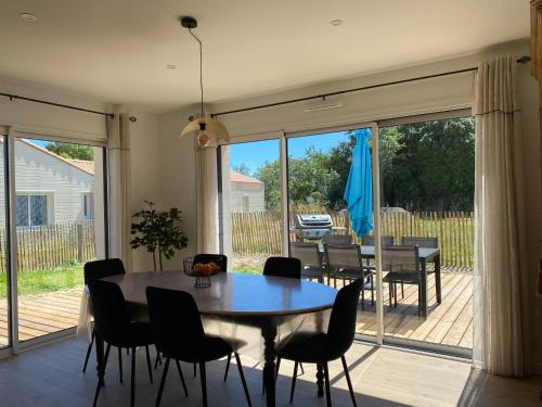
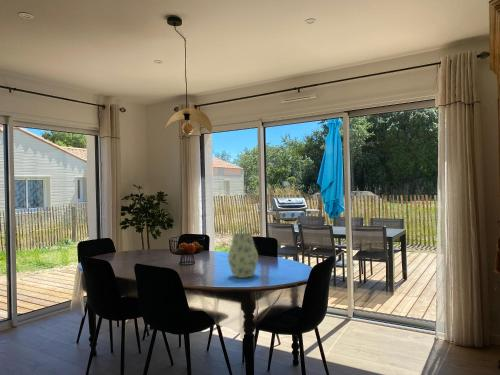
+ vase (242, 254)
